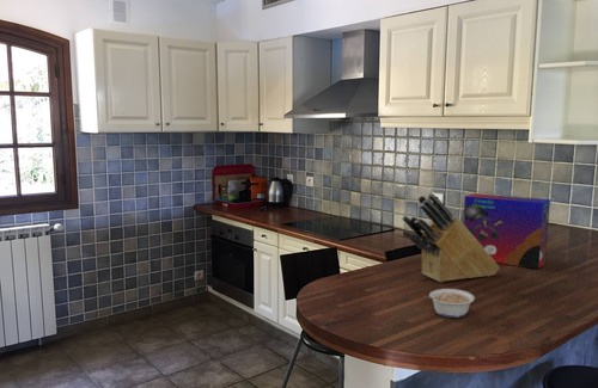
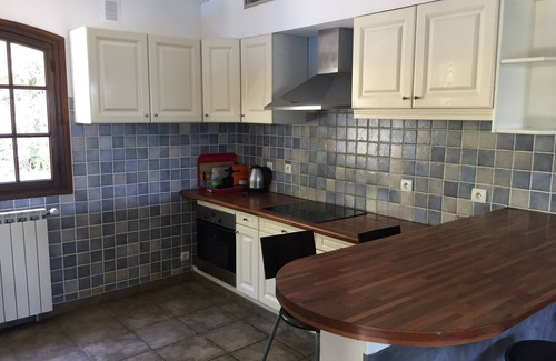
- knife block (451, 234)
- cereal box (505, 228)
- legume (450, 302)
